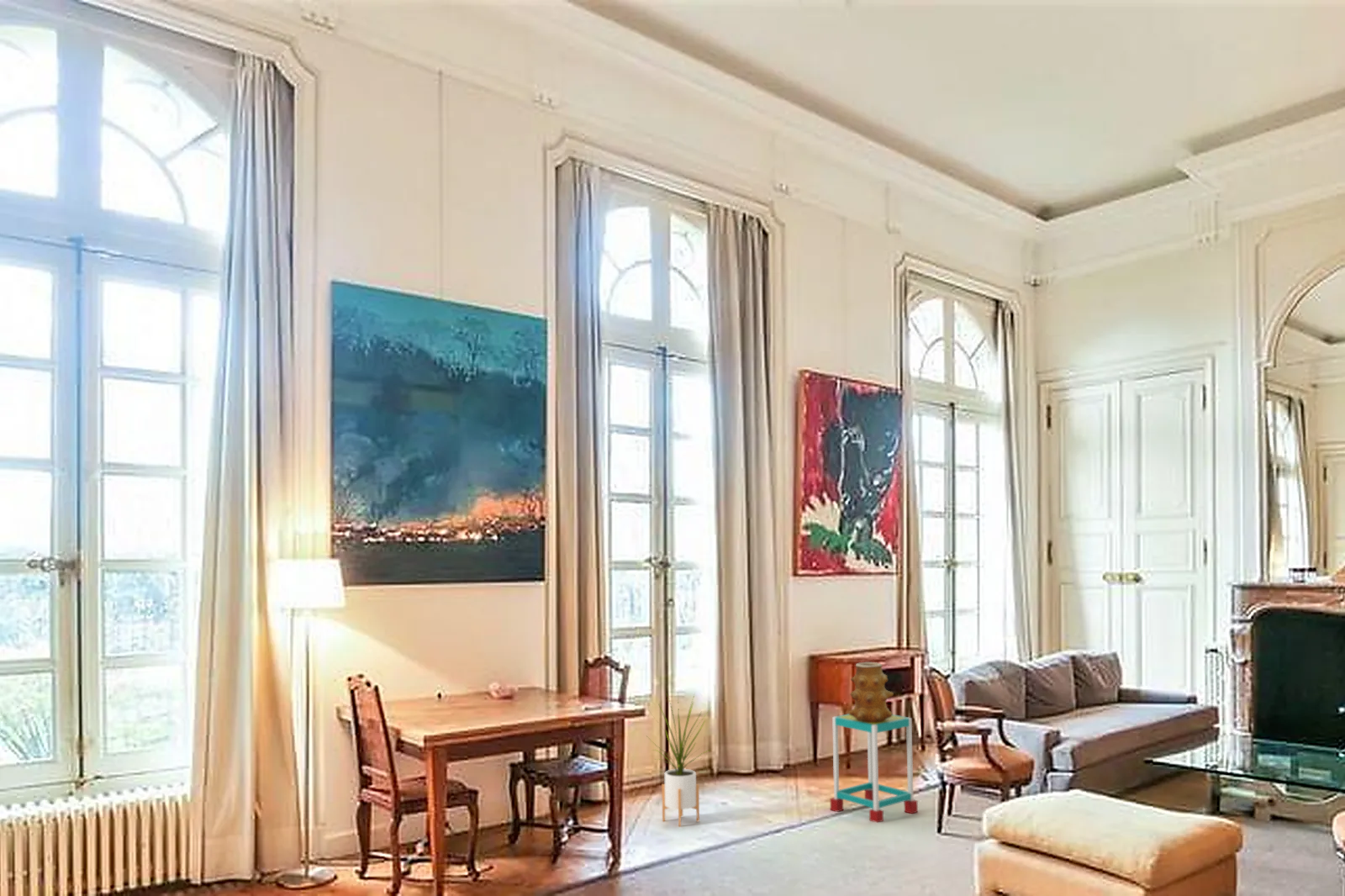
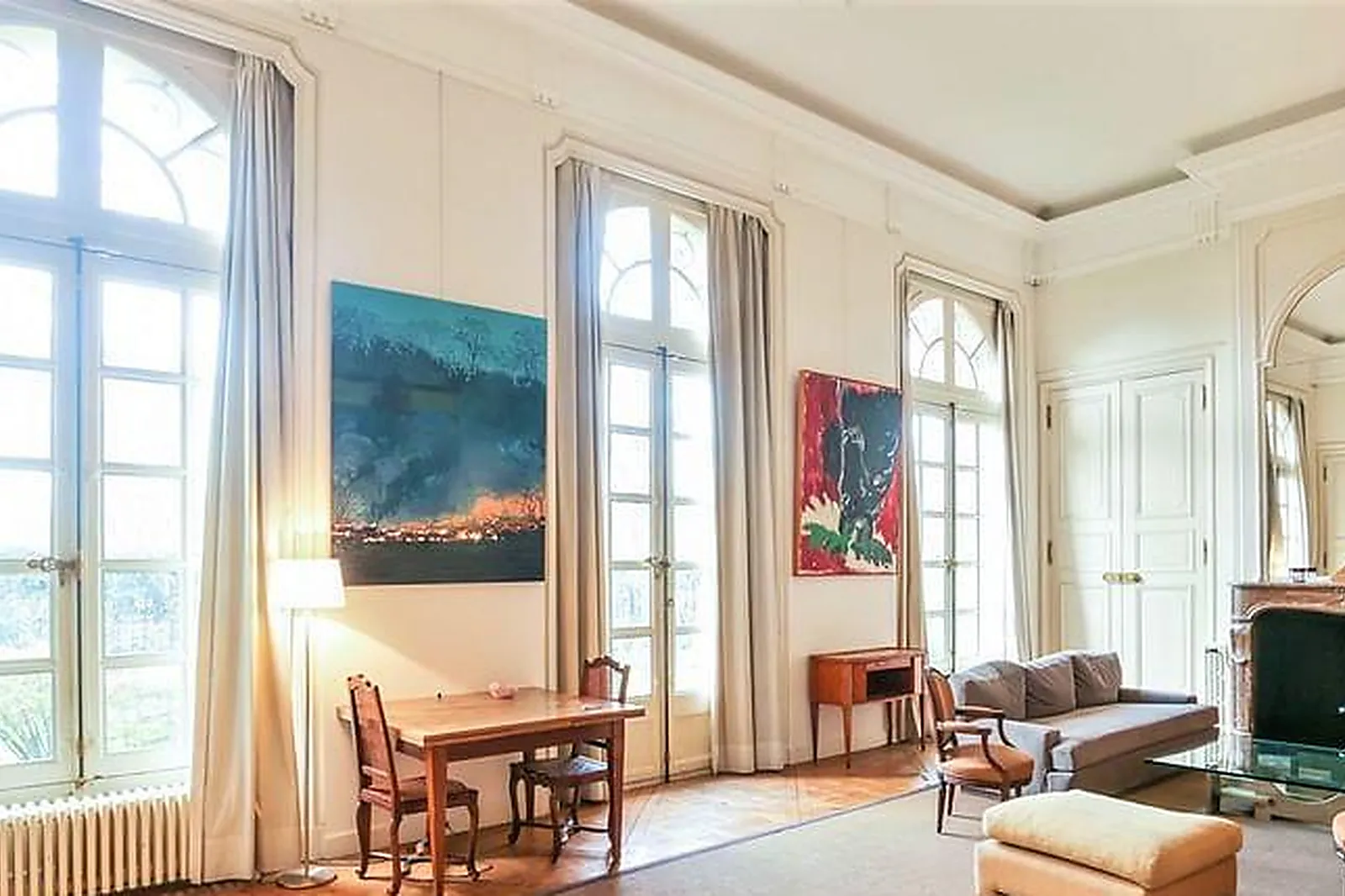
- house plant (678, 757)
- side table (873, 764)
- vase (870, 691)
